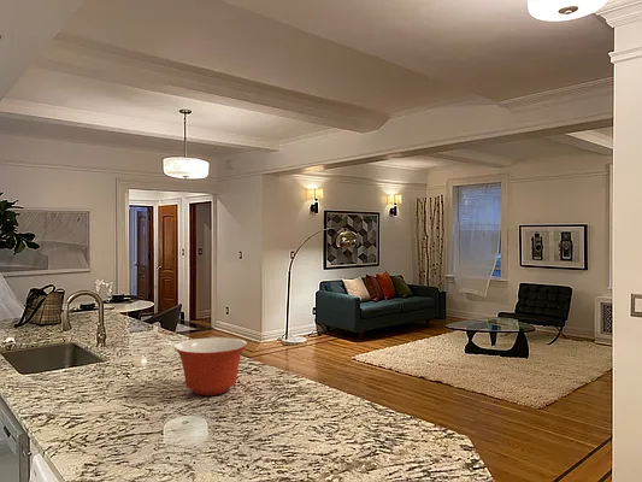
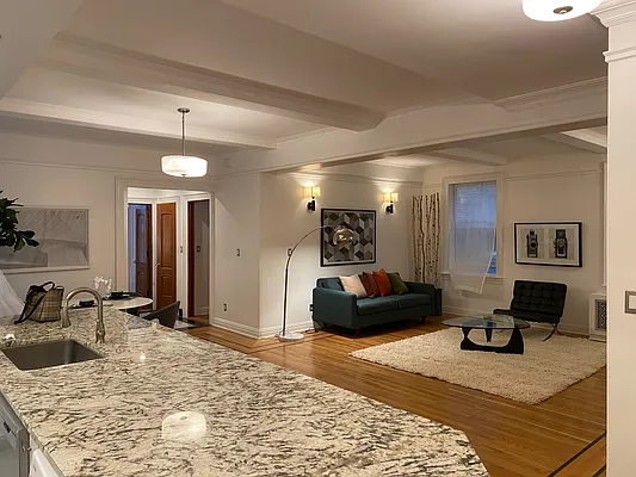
- mixing bowl (211, 366)
